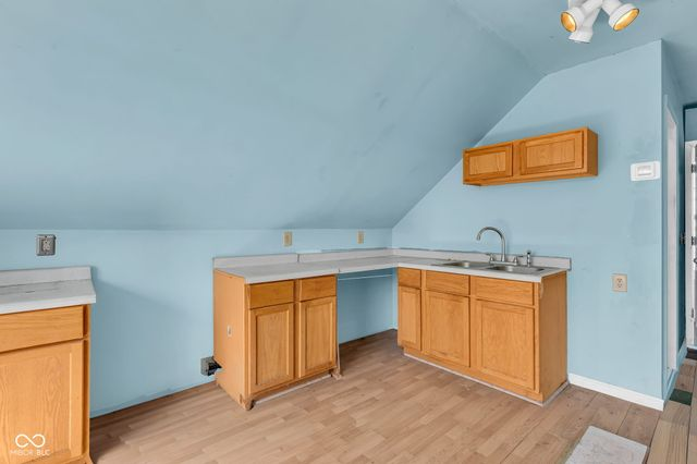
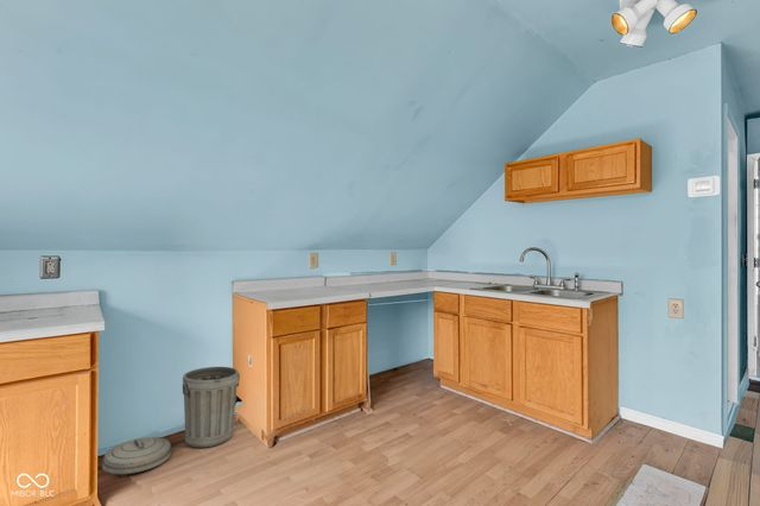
+ trash can (184, 413)
